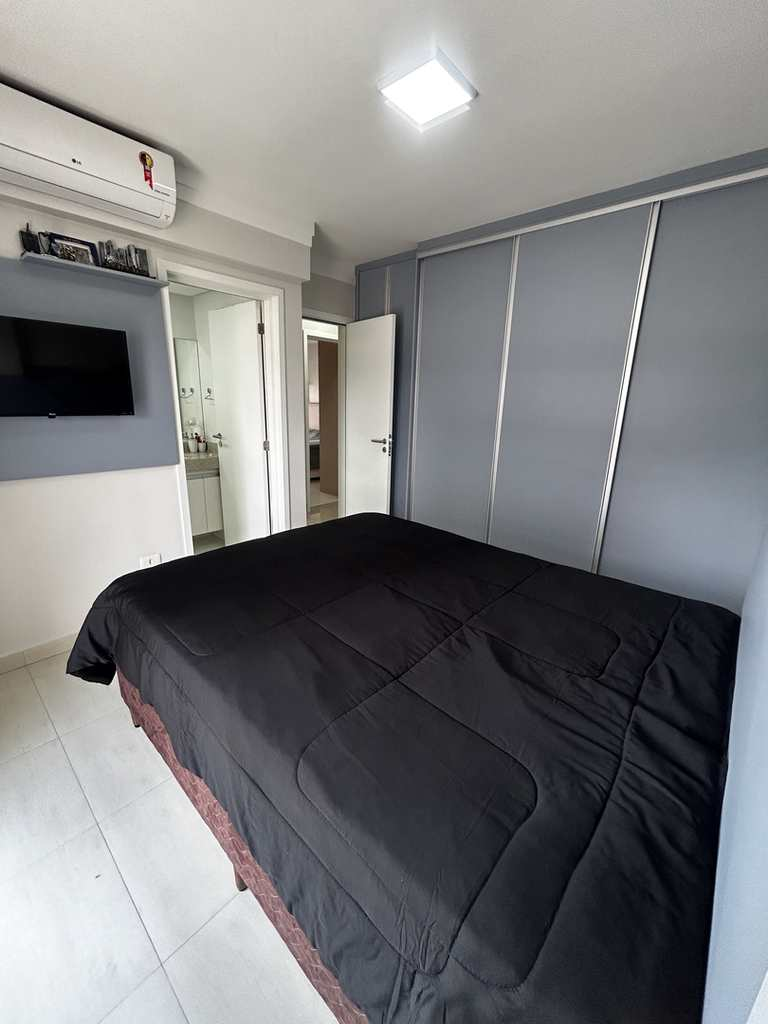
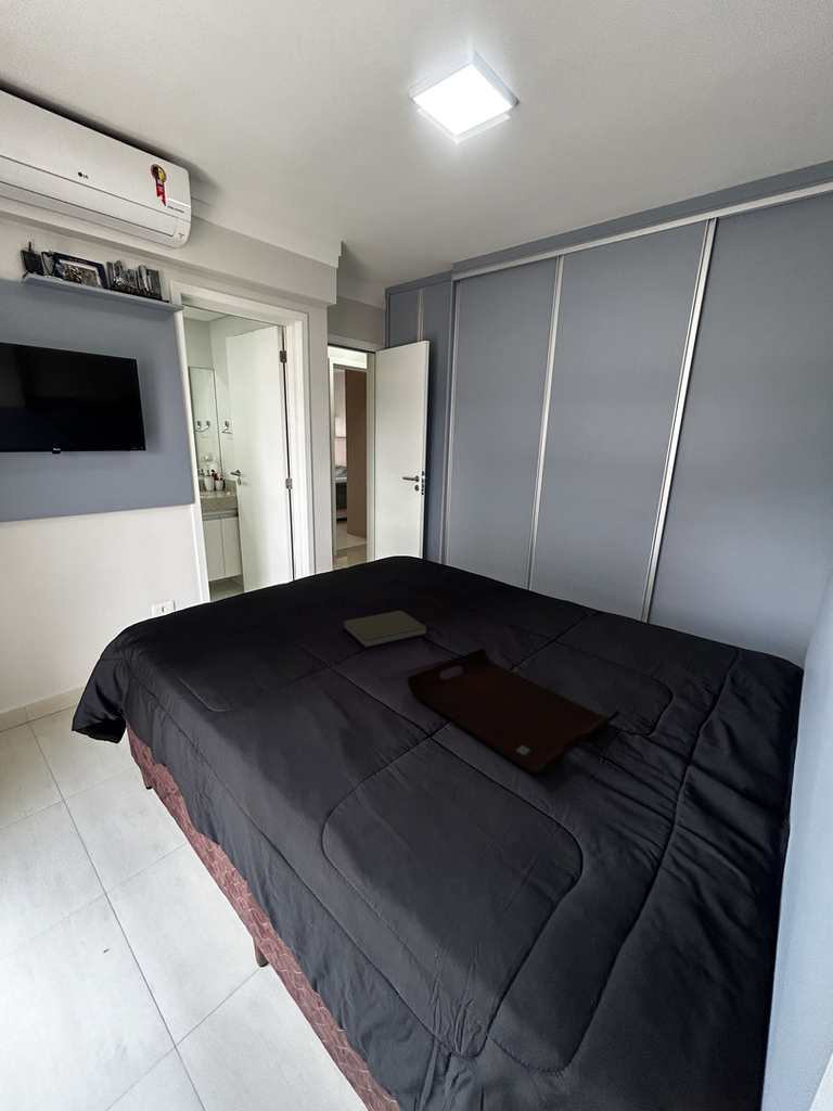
+ serving tray (507, 700)
+ book (384, 627)
